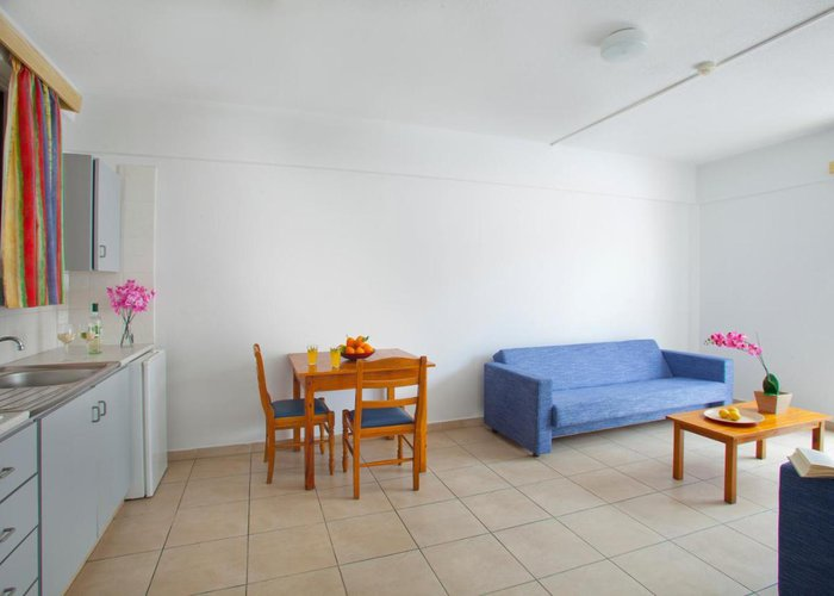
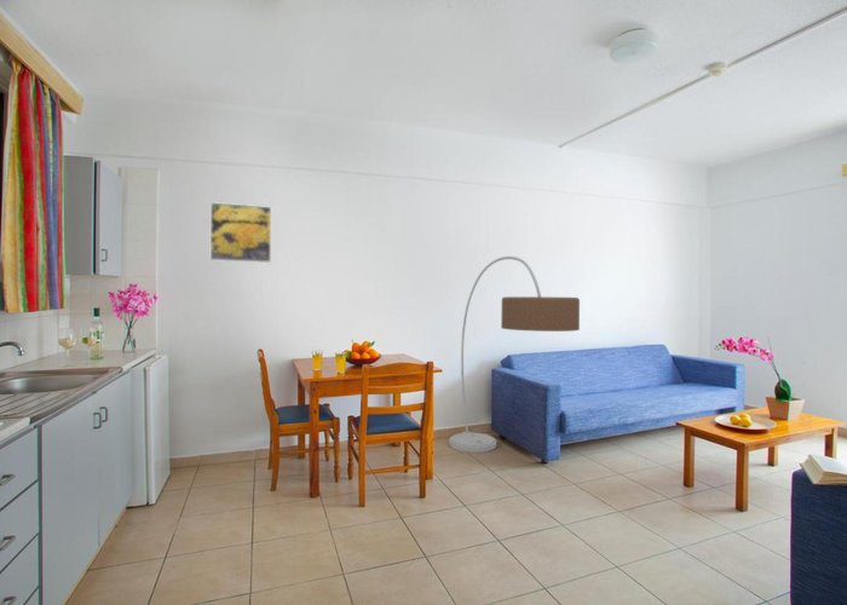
+ floor lamp (502, 328)
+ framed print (241, 232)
